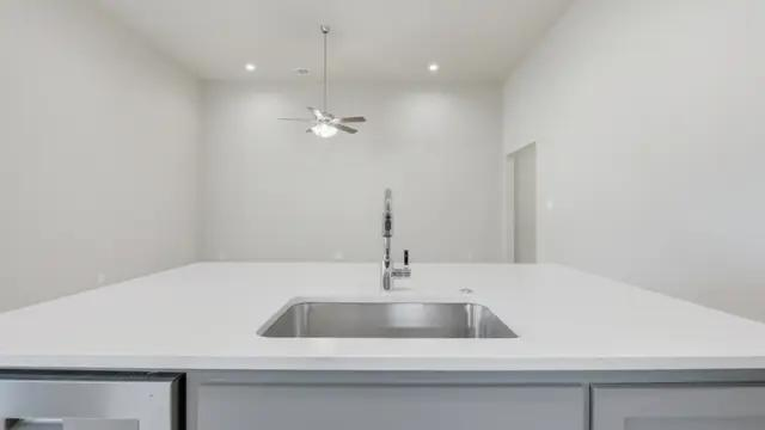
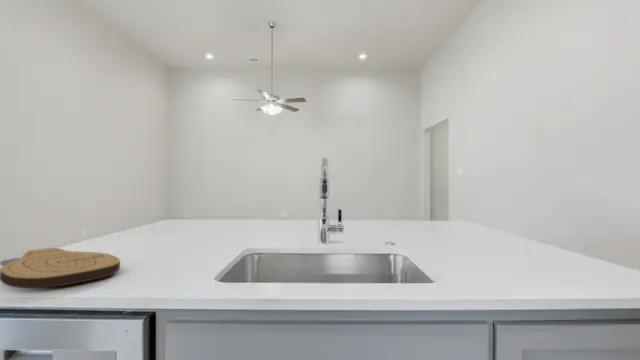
+ key chain (50, 261)
